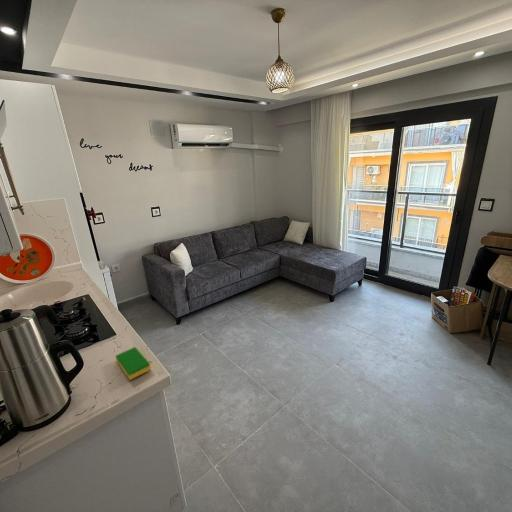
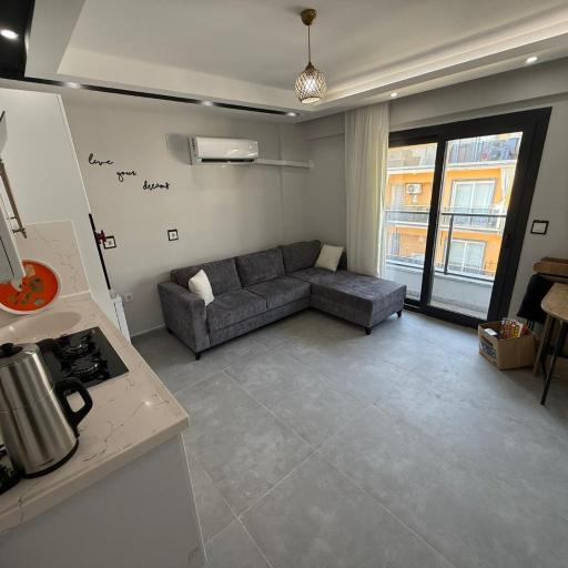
- dish sponge (132, 362)
